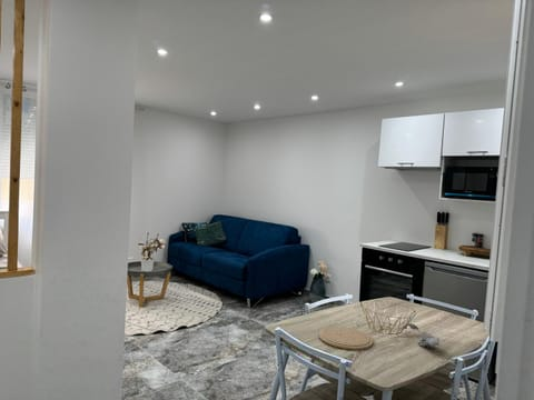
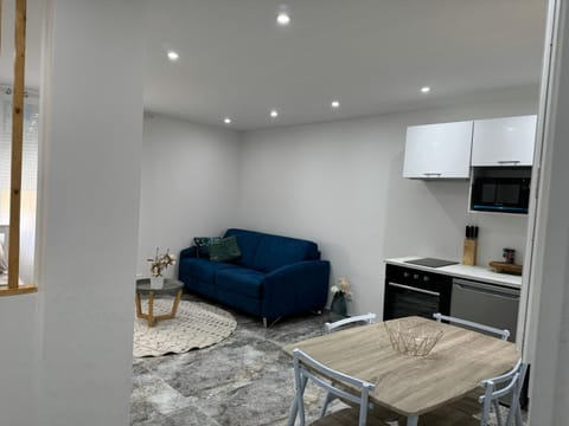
- plate (345, 337)
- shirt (423, 334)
